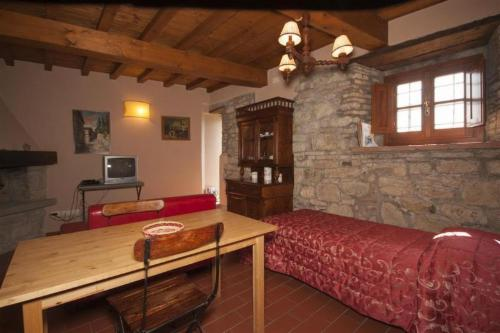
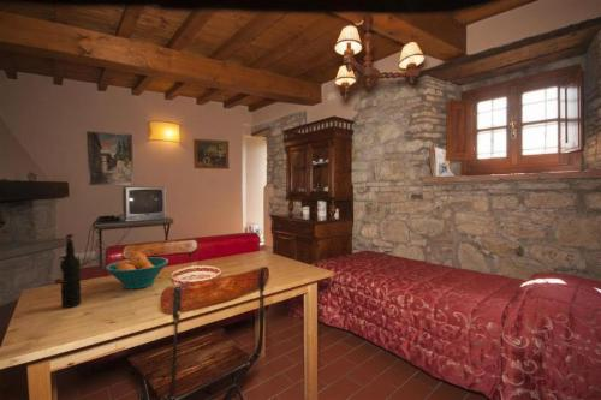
+ fruit bowl (138, 269)
+ wine bottle (70, 269)
